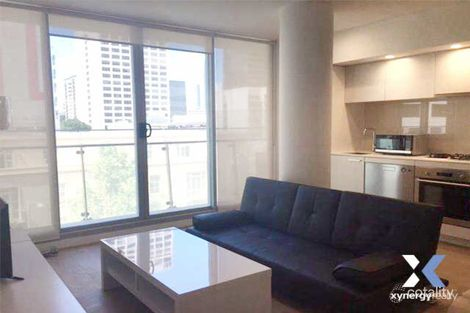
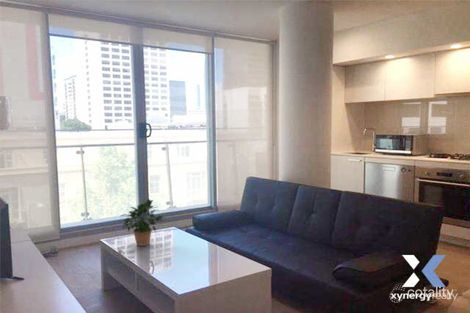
+ potted plant (139, 221)
